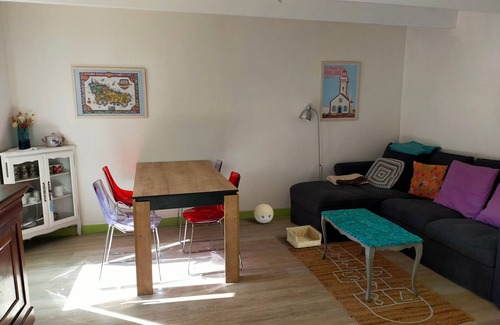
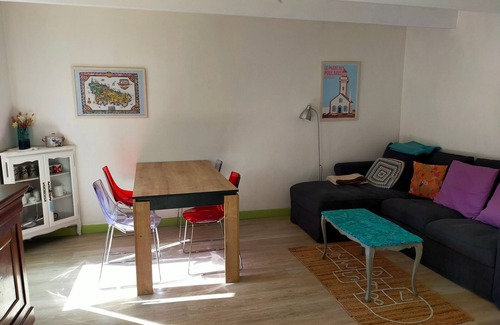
- ball (263, 213)
- storage bin (303, 236)
